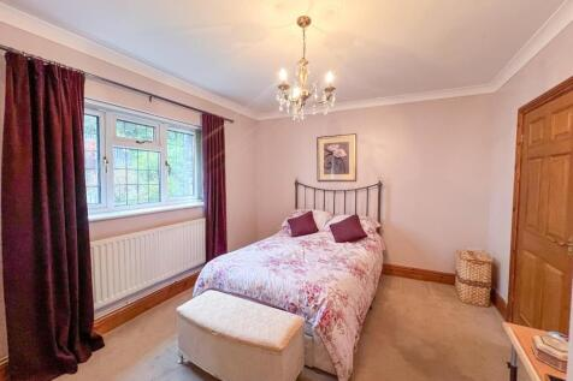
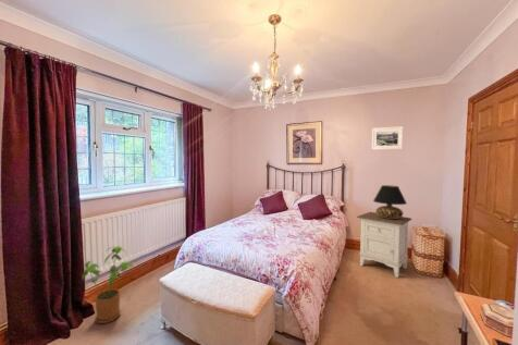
+ house plant (111, 283)
+ table lamp (388, 201)
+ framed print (386, 138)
+ nightstand (383, 242)
